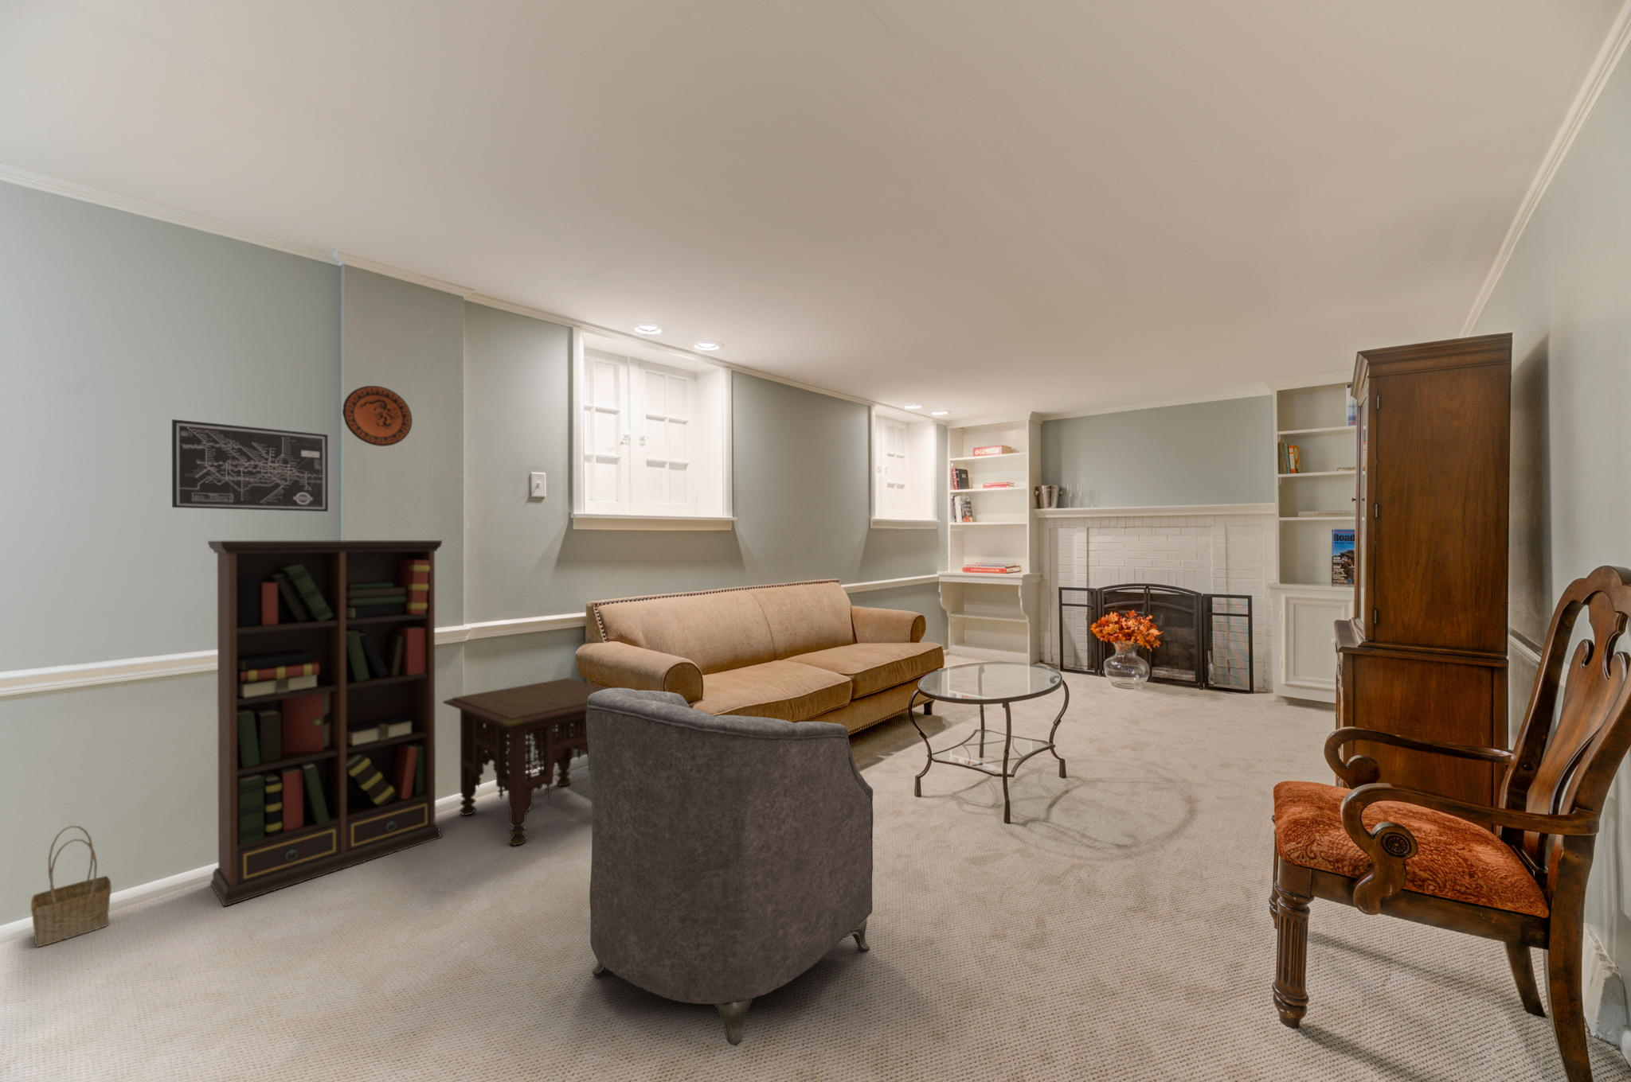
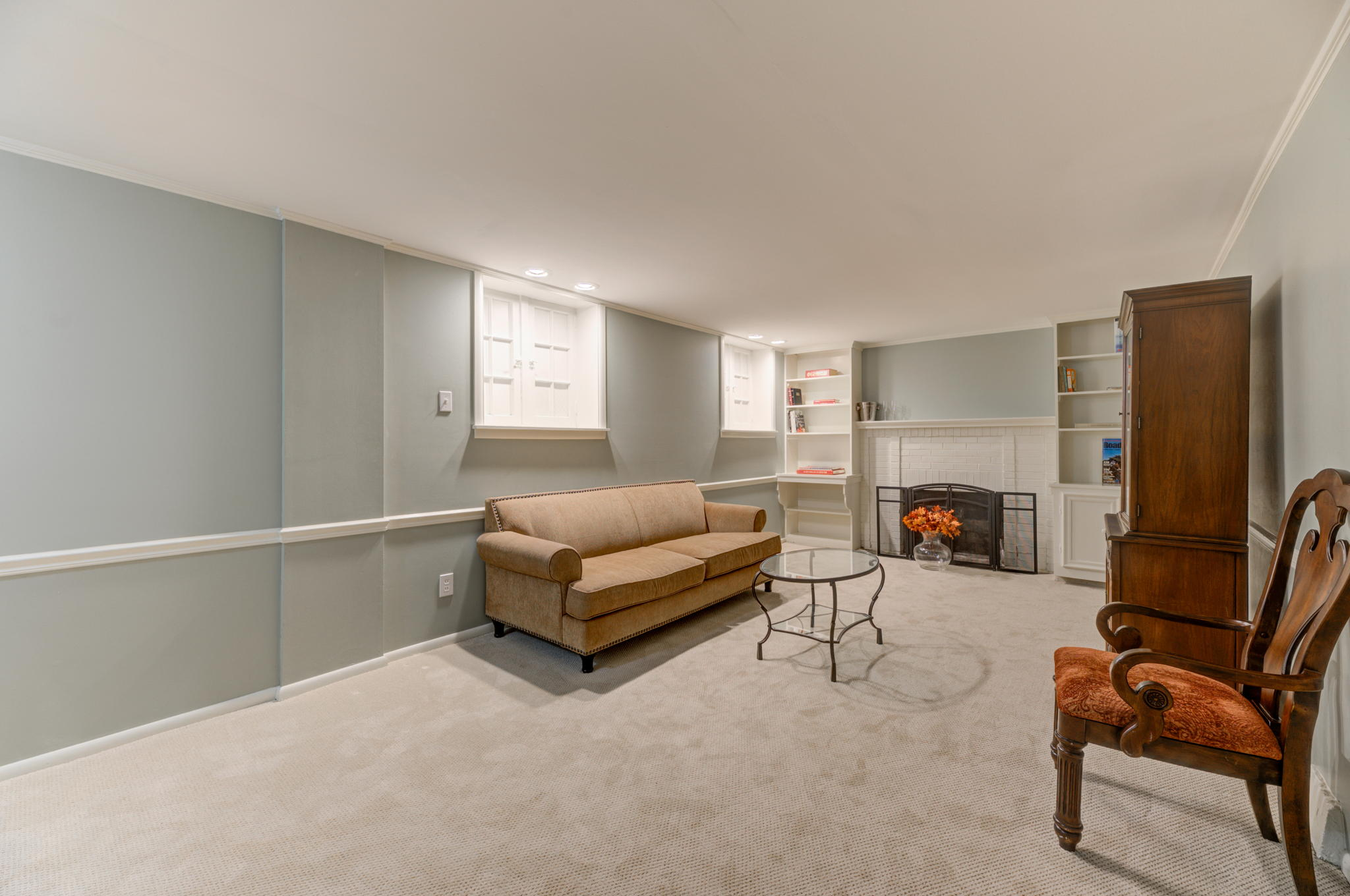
- basket (71, 884)
- bookcase (333, 699)
- wall art (255, 469)
- armchair (714, 820)
- side table (544, 752)
- decorative plate (378, 417)
